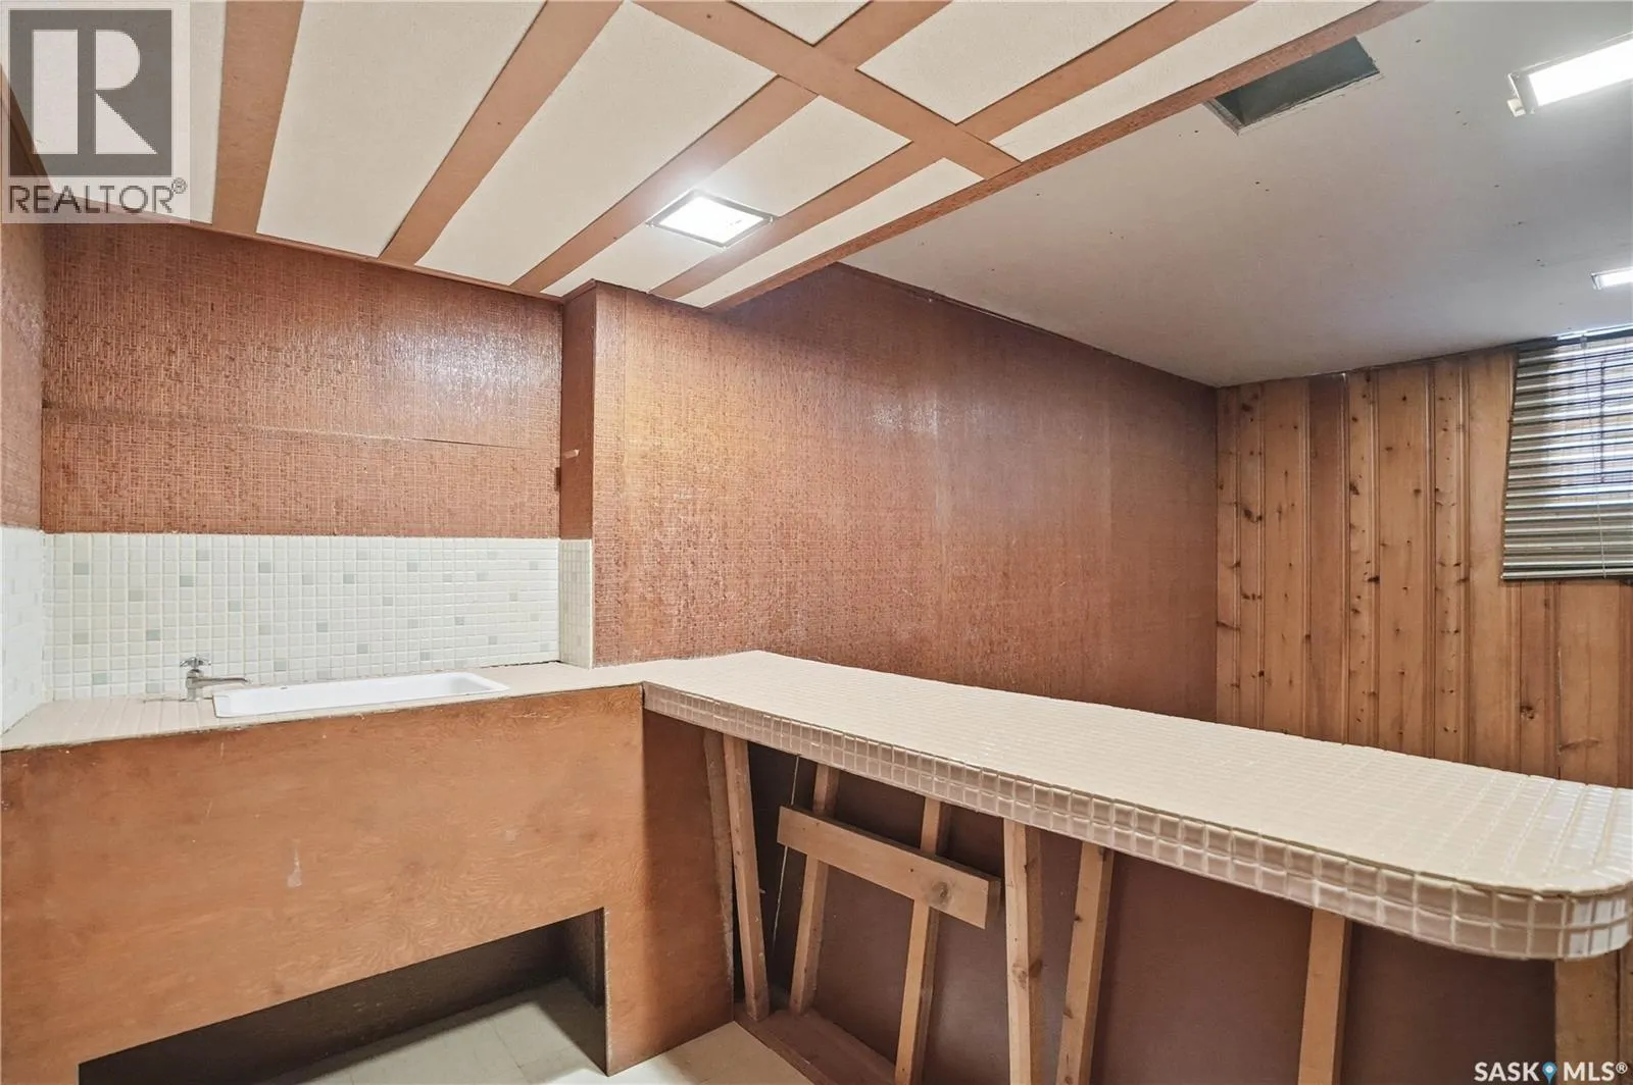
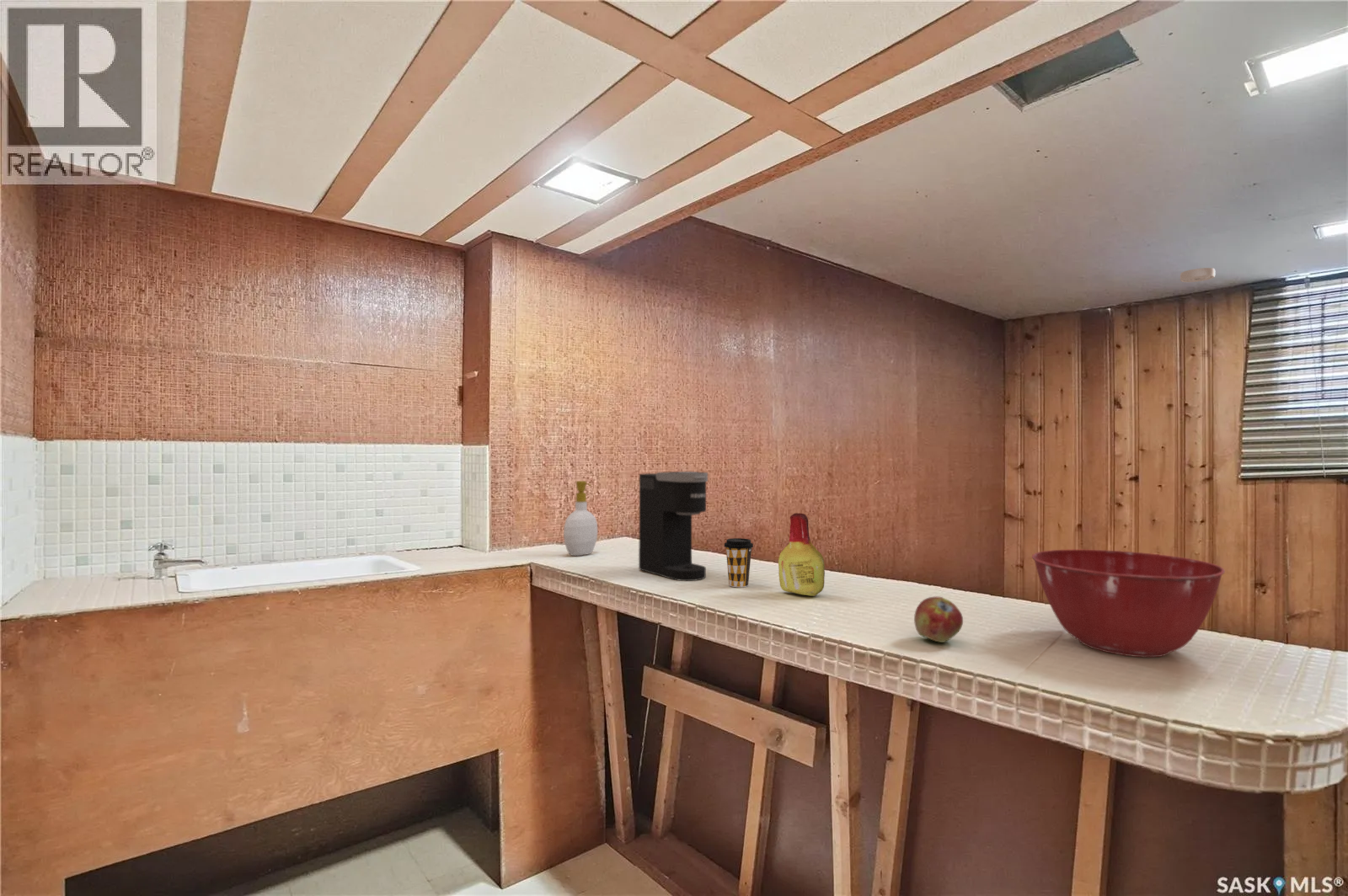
+ soap bottle (581, 517)
+ coffee maker (671, 522)
+ mixing bowl (1121, 602)
+ bottle (800, 553)
+ smoke detector (1197, 275)
+ coffee cup (738, 563)
+ fruit (938, 620)
